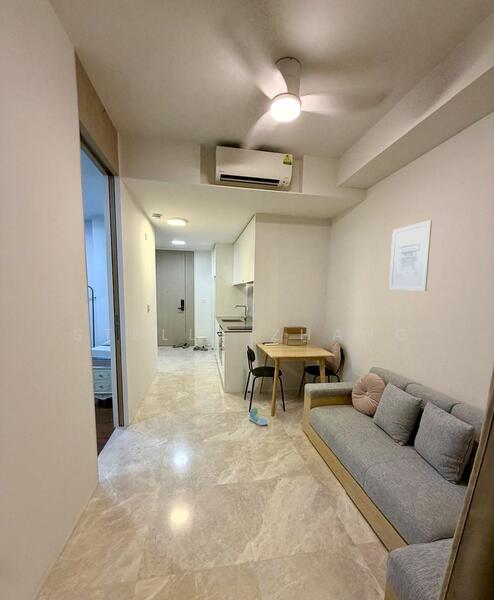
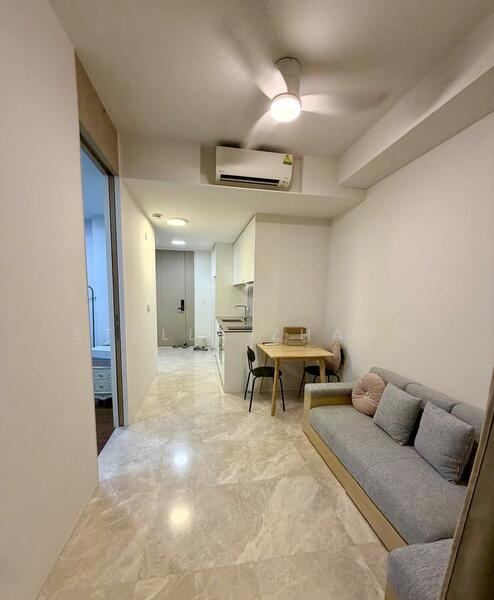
- sneaker (257, 415)
- wall art (408, 258)
